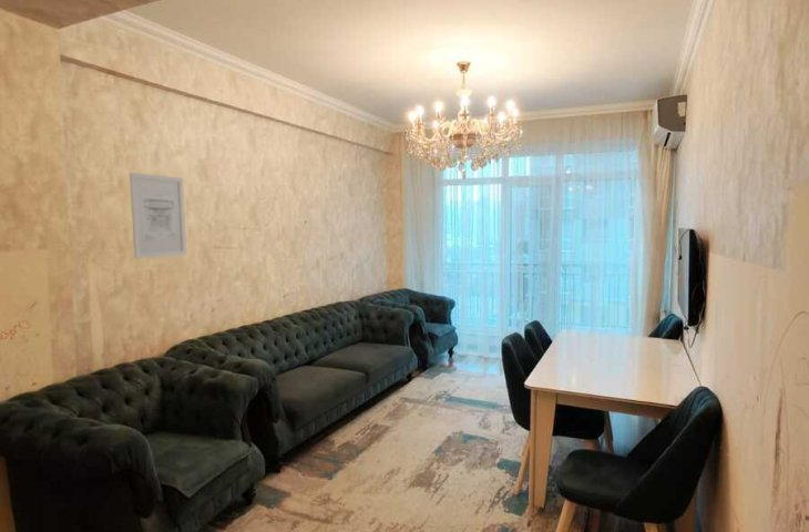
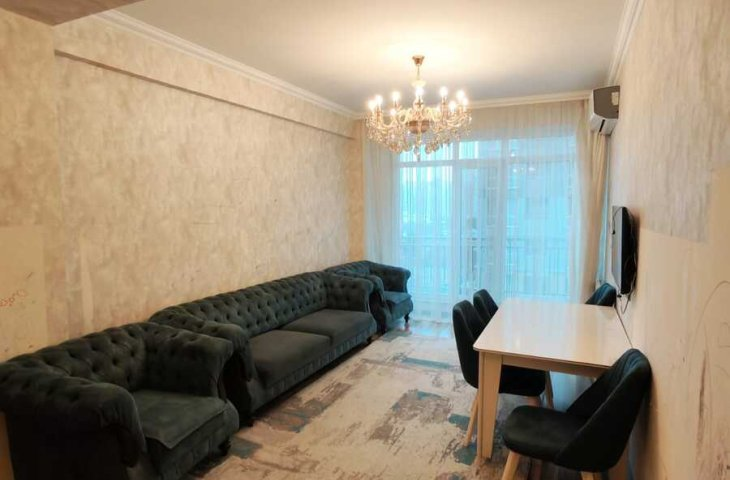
- wall art (160, 216)
